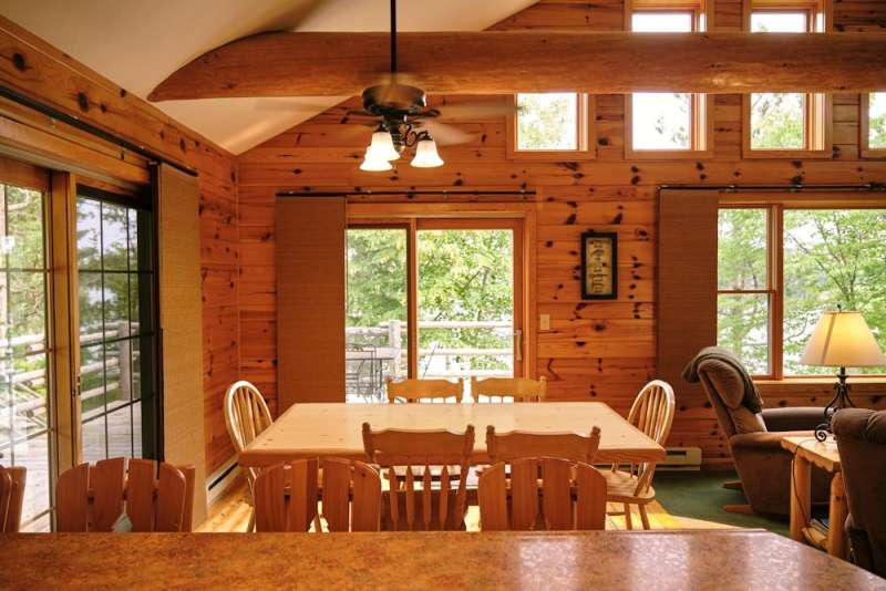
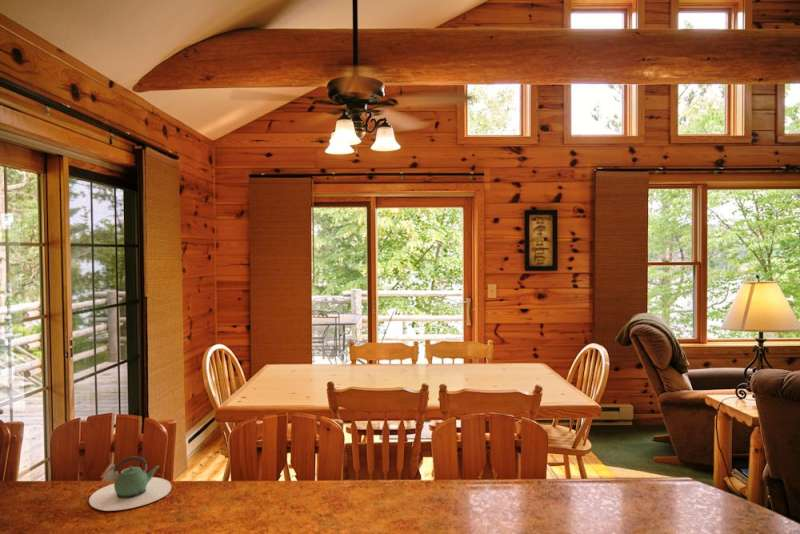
+ teapot (131, 474)
